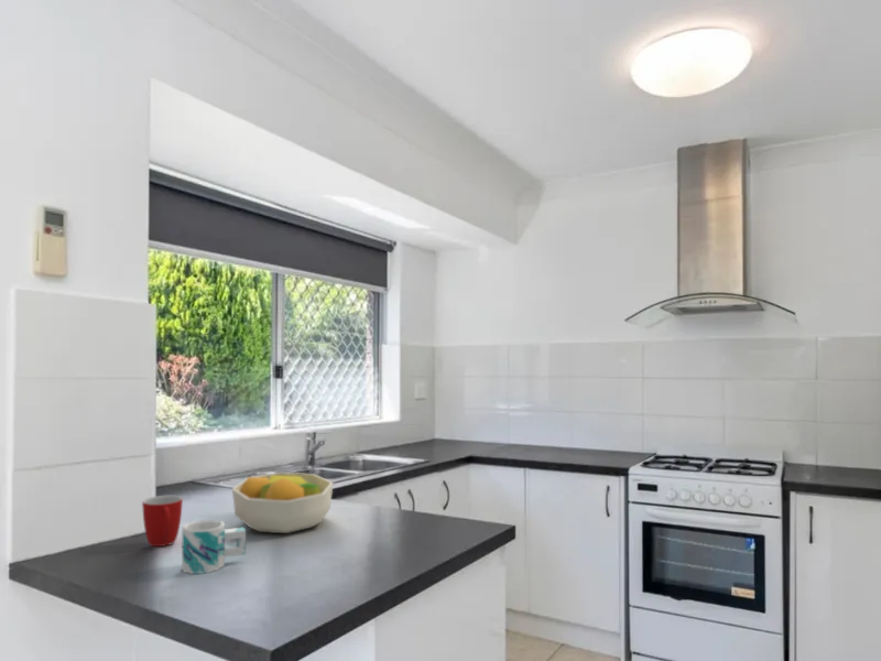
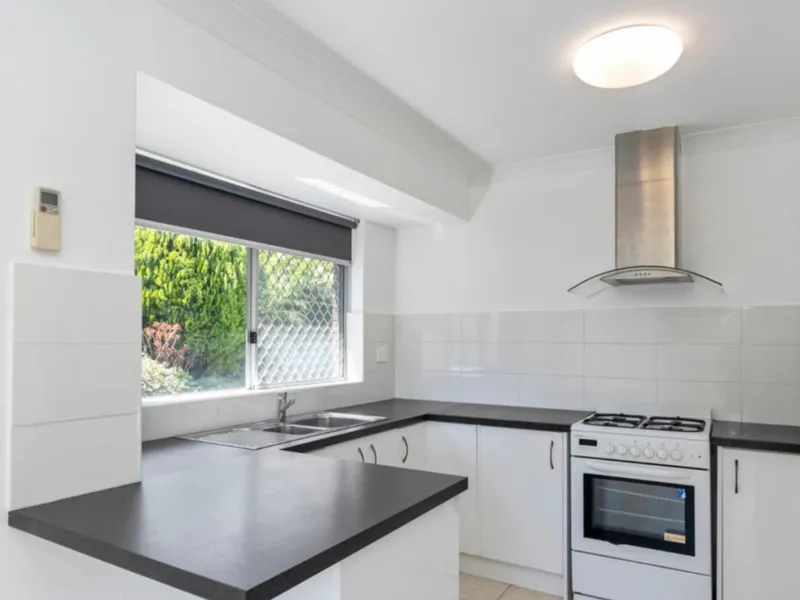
- fruit bowl (283, 495)
- mug (214, 544)
- mug (163, 522)
